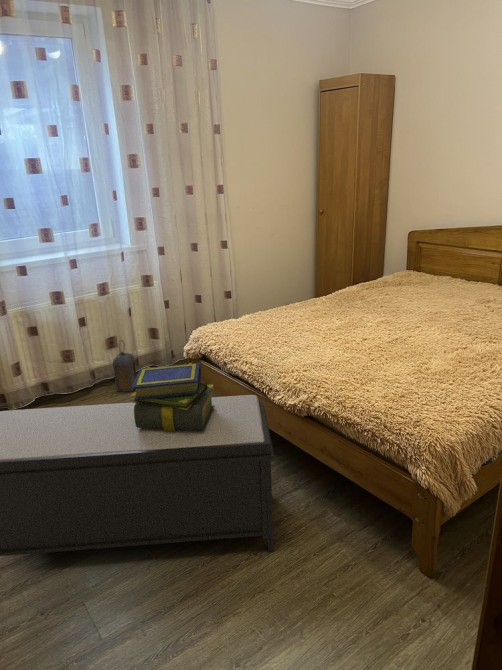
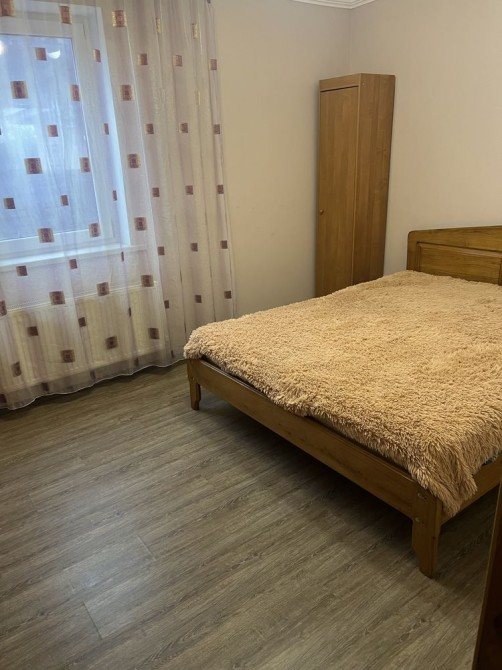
- stack of books (171, 396)
- bench (129, 480)
- lantern (124, 364)
